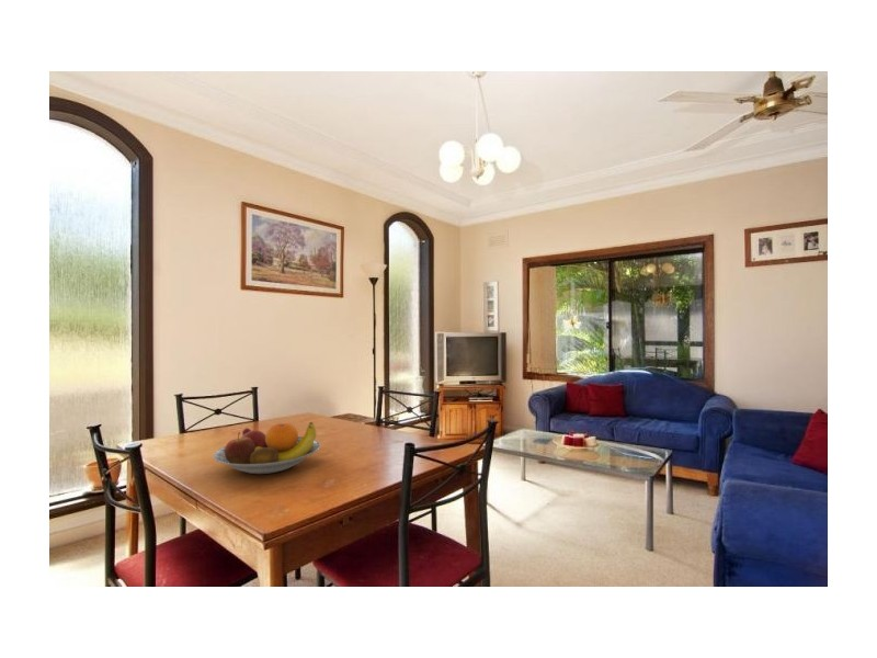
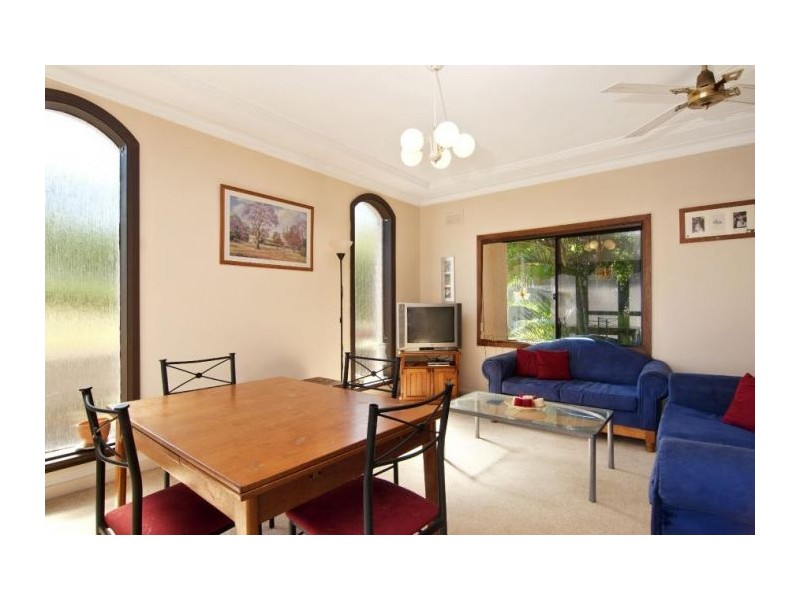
- fruit bowl (269, 444)
